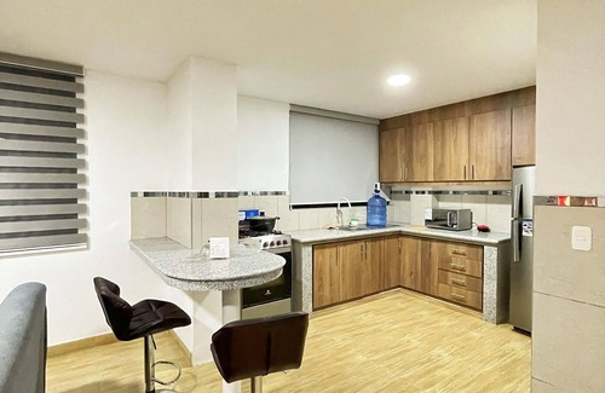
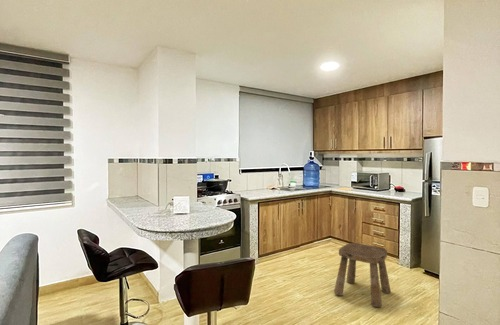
+ stool (355, 271)
